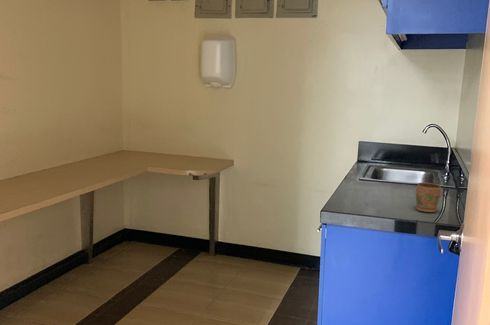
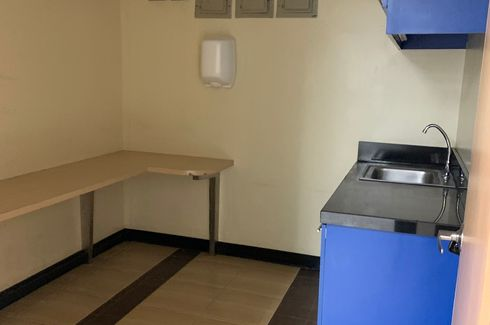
- mug (427, 197)
